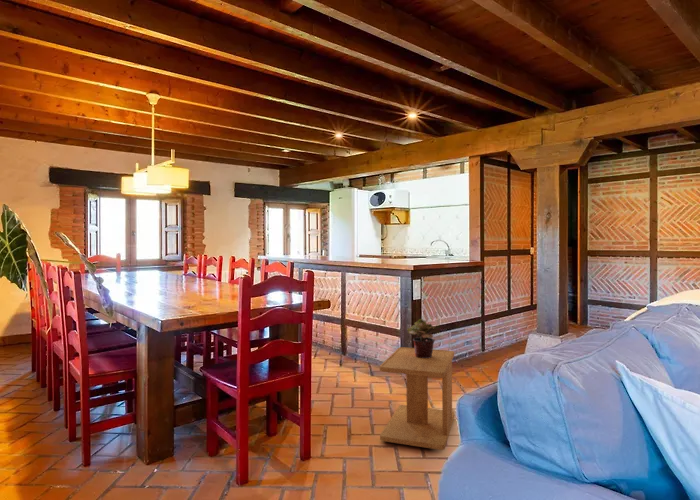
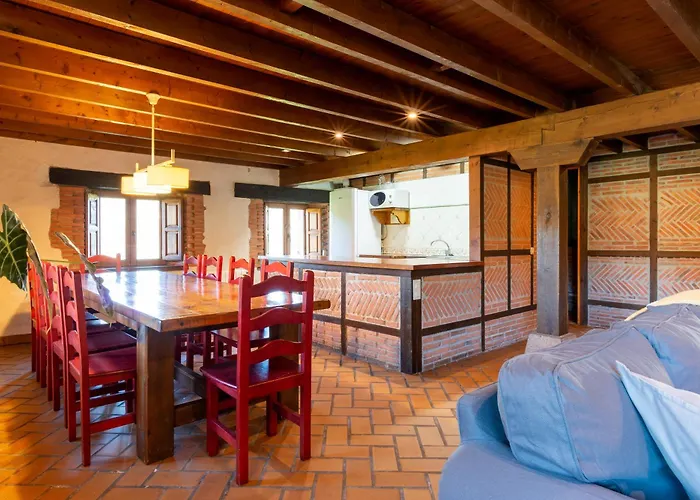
- side table (419, 393)
- potted plant (420, 336)
